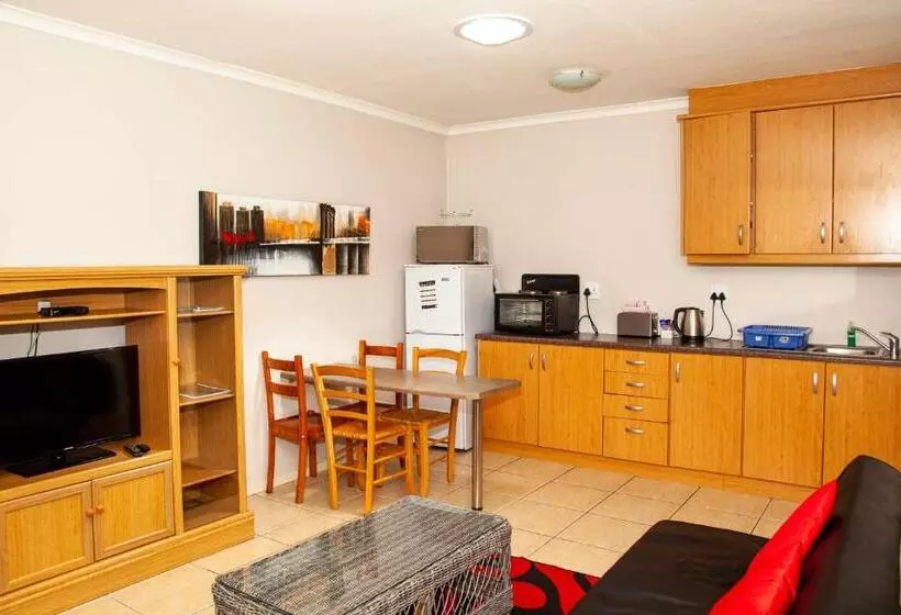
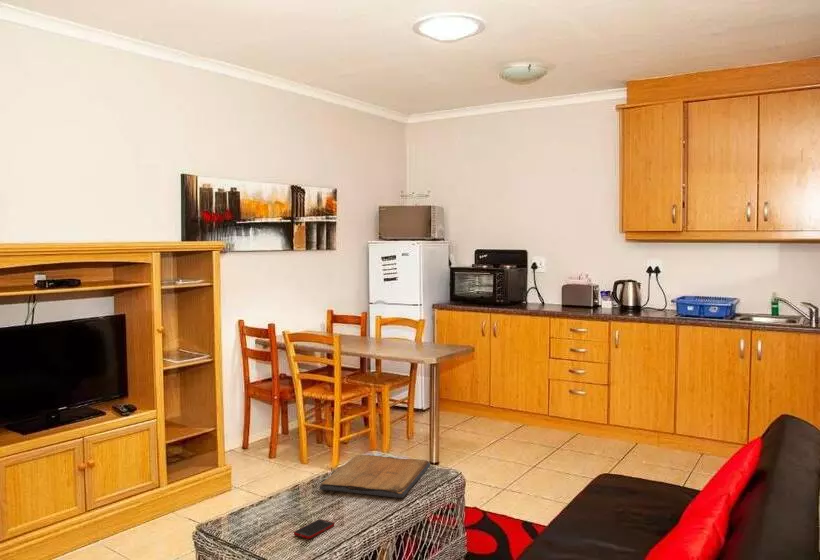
+ cell phone (314, 528)
+ religious icon (377, 473)
